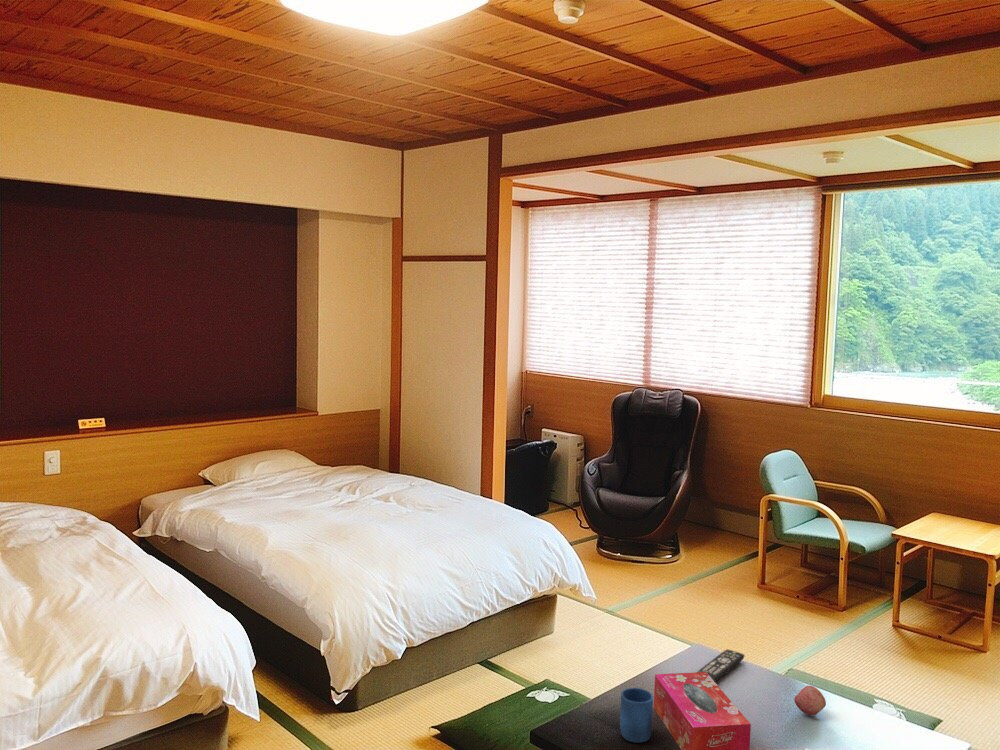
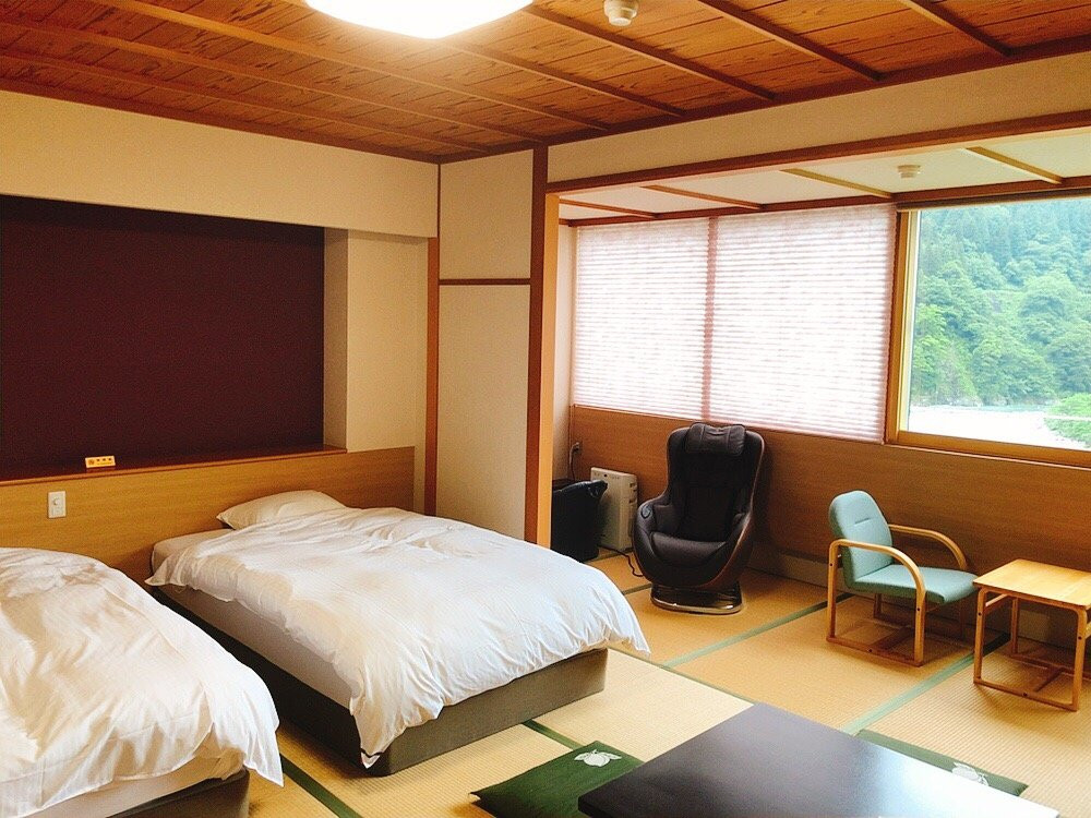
- fruit (810, 700)
- remote control (719, 666)
- tissue box (699, 715)
- mug (634, 712)
